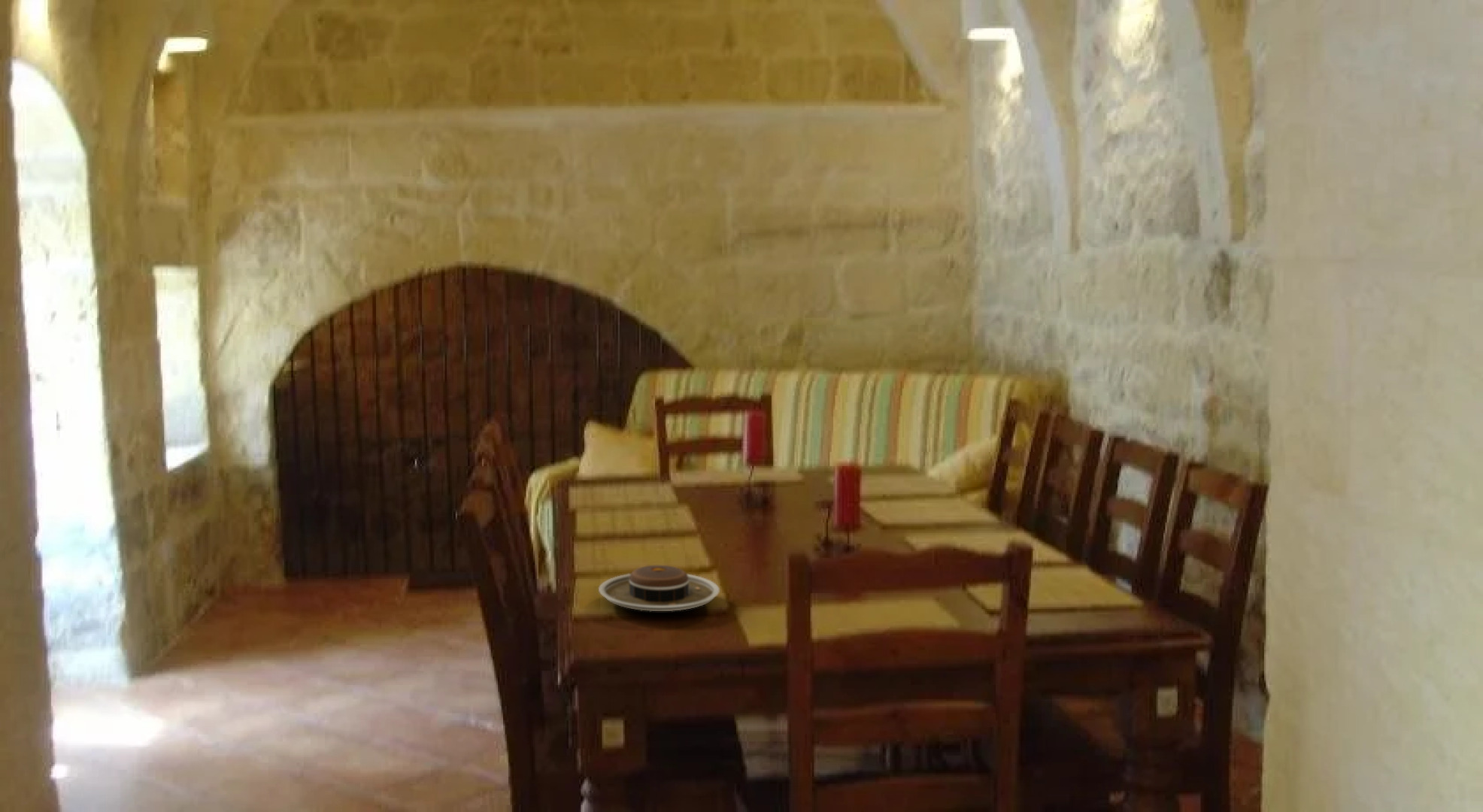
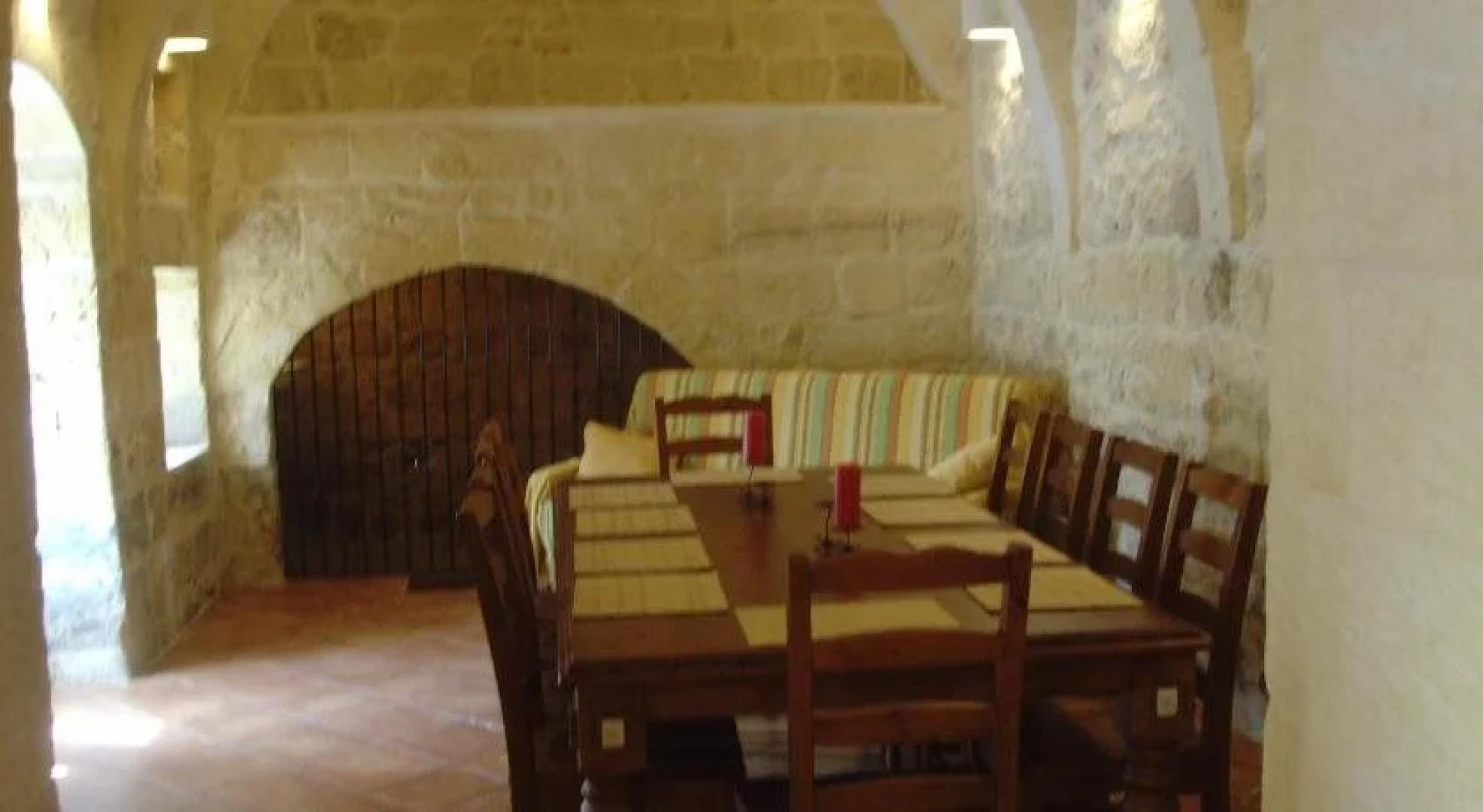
- plate (658, 585)
